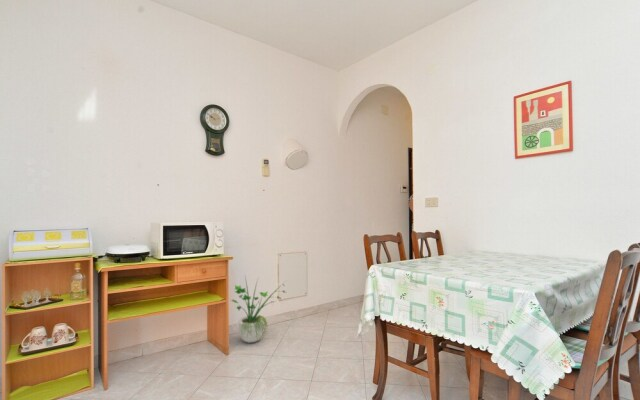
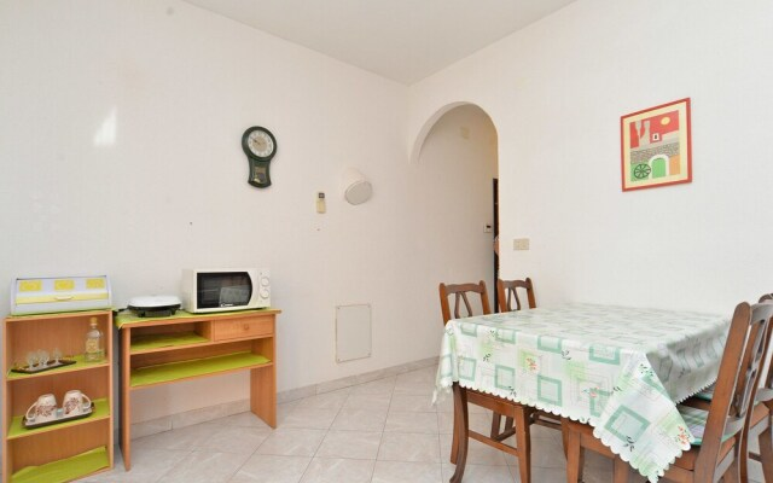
- potted plant (259, 303)
